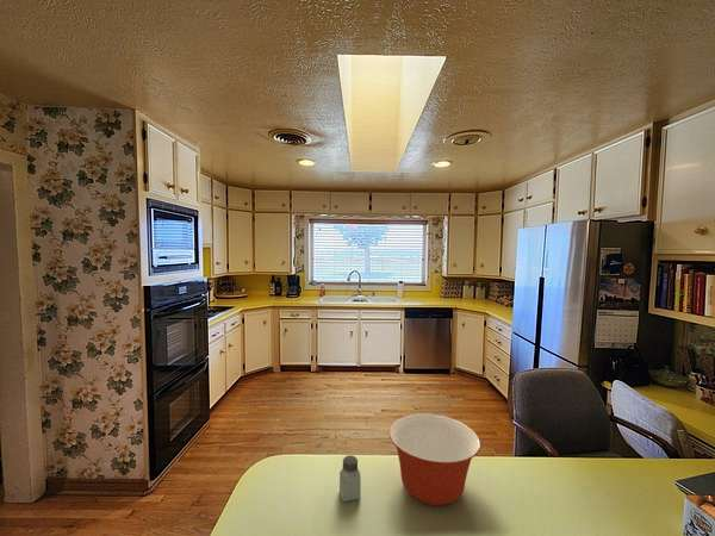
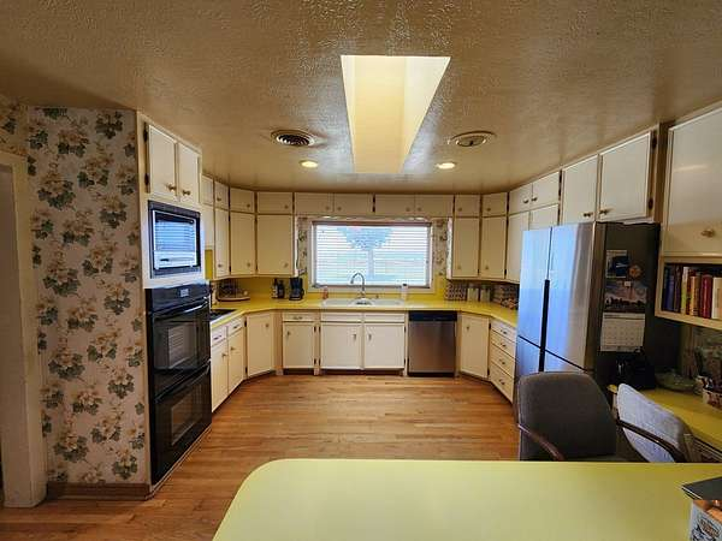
- saltshaker (349, 476)
- mixing bowl (433, 461)
